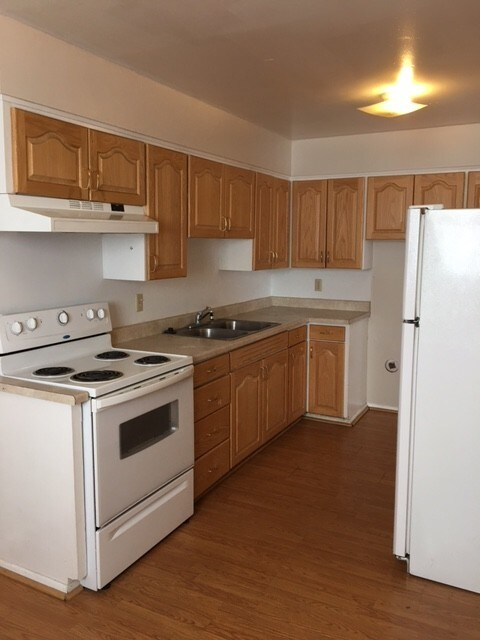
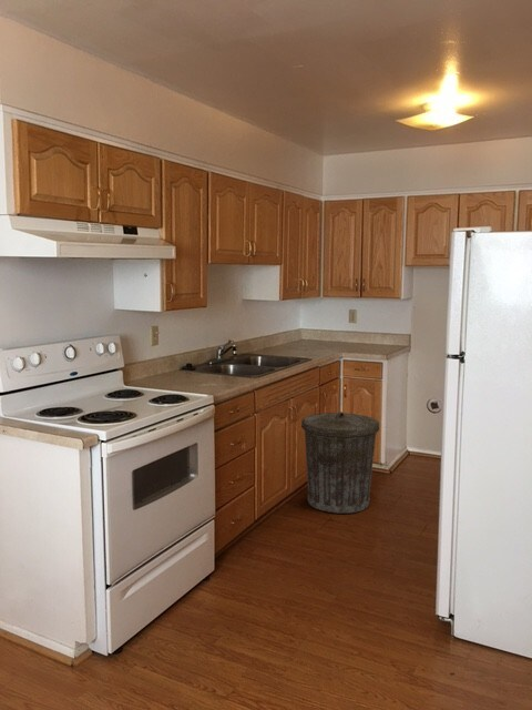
+ trash can (339, 457)
